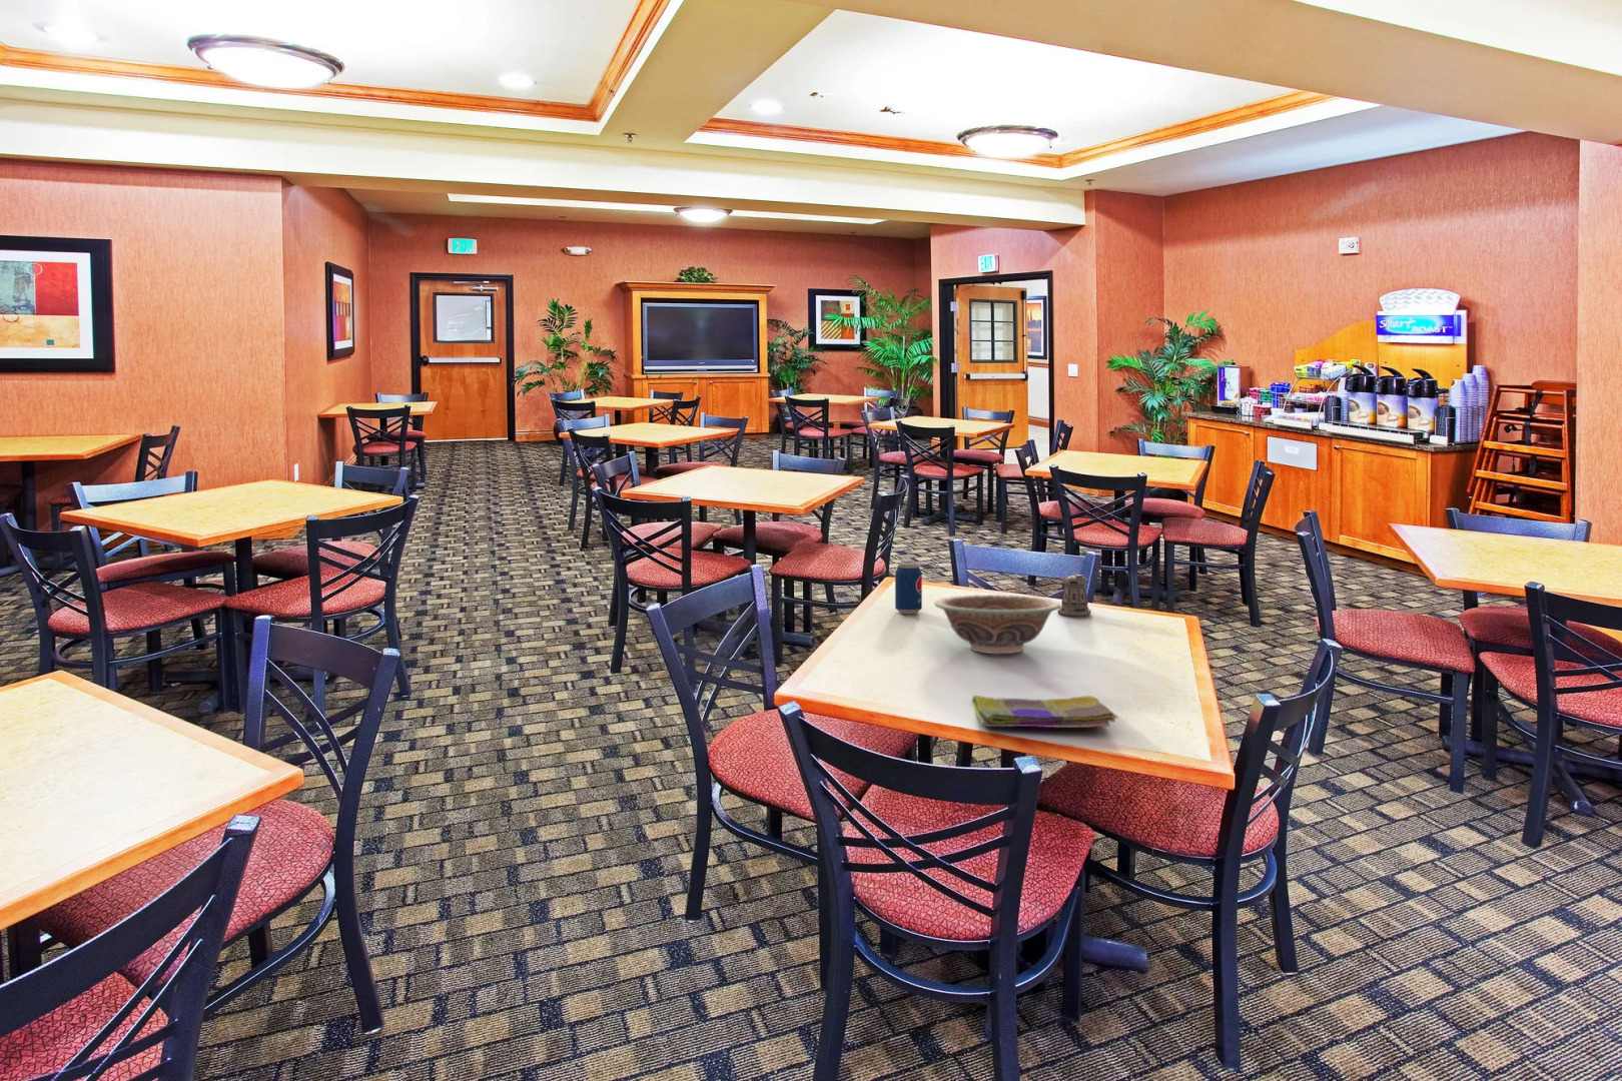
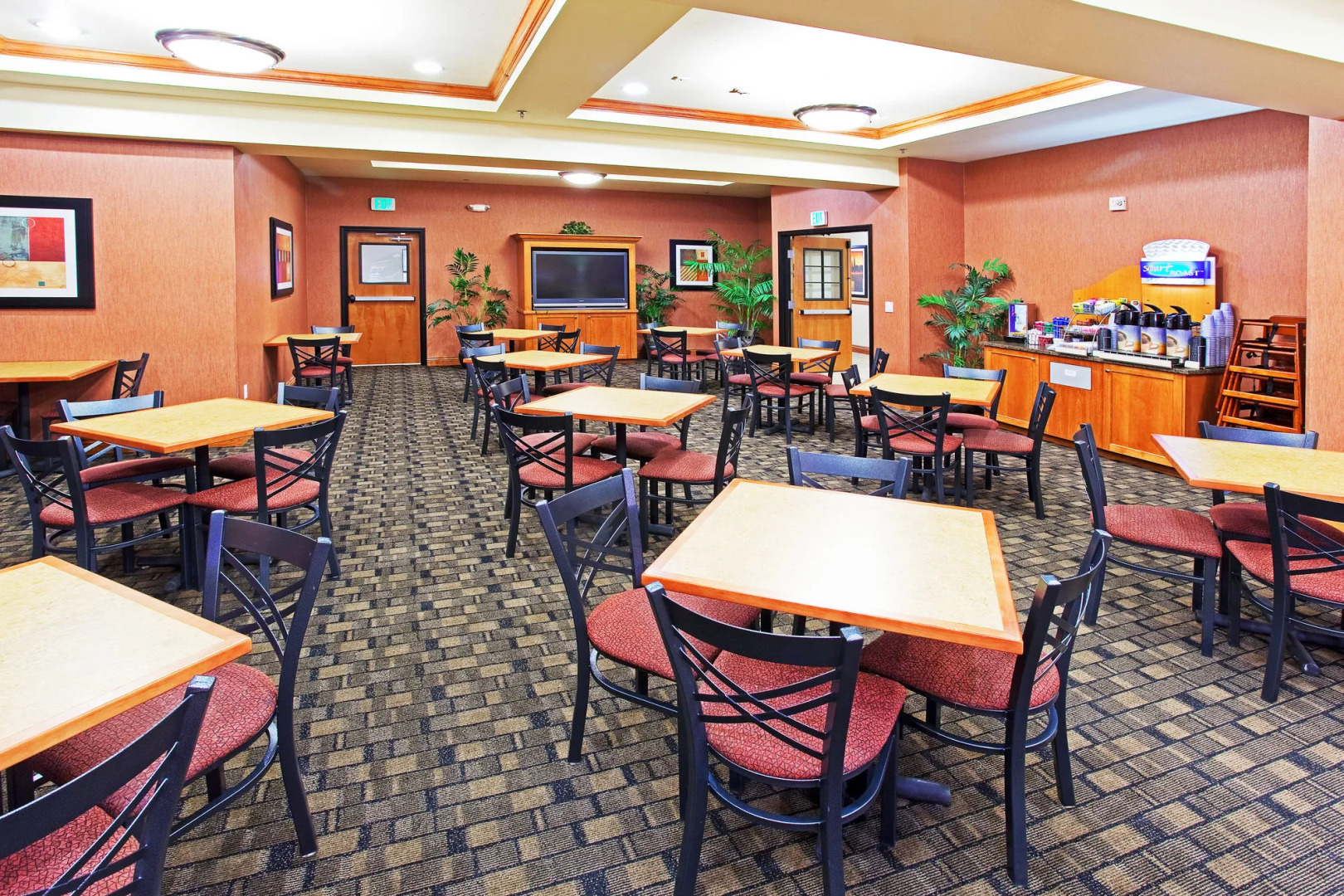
- pepper shaker (1073, 592)
- dish towel (1042, 709)
- decorative bowl (996, 626)
- beverage can (908, 589)
